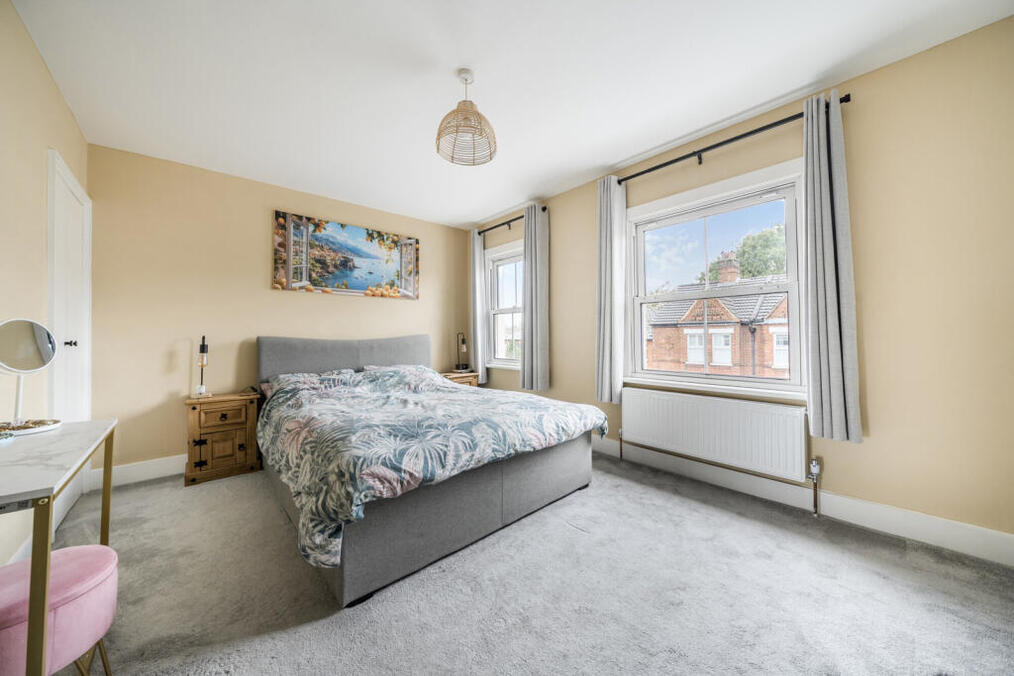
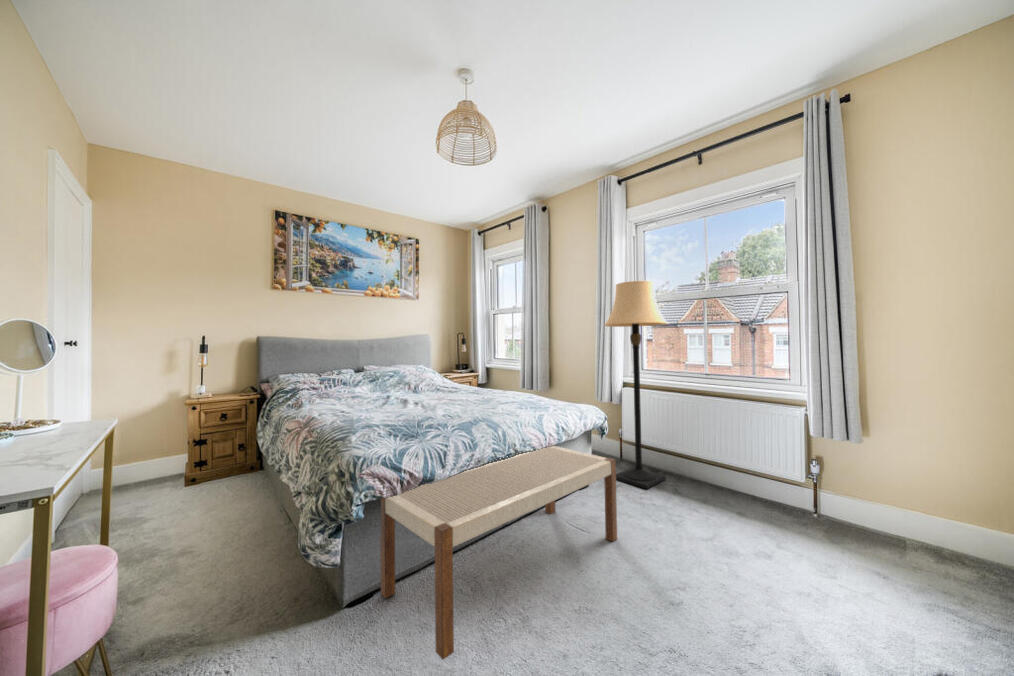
+ lamp (636, 380)
+ bench (512, 518)
